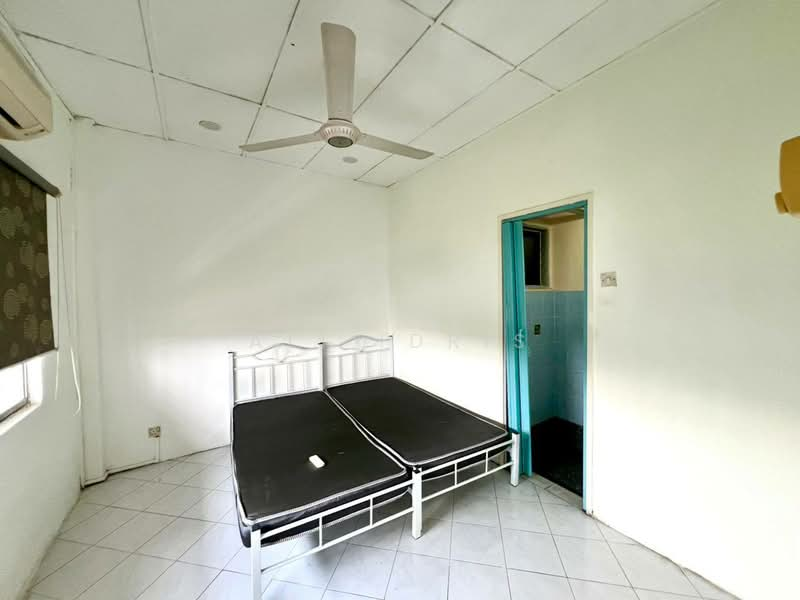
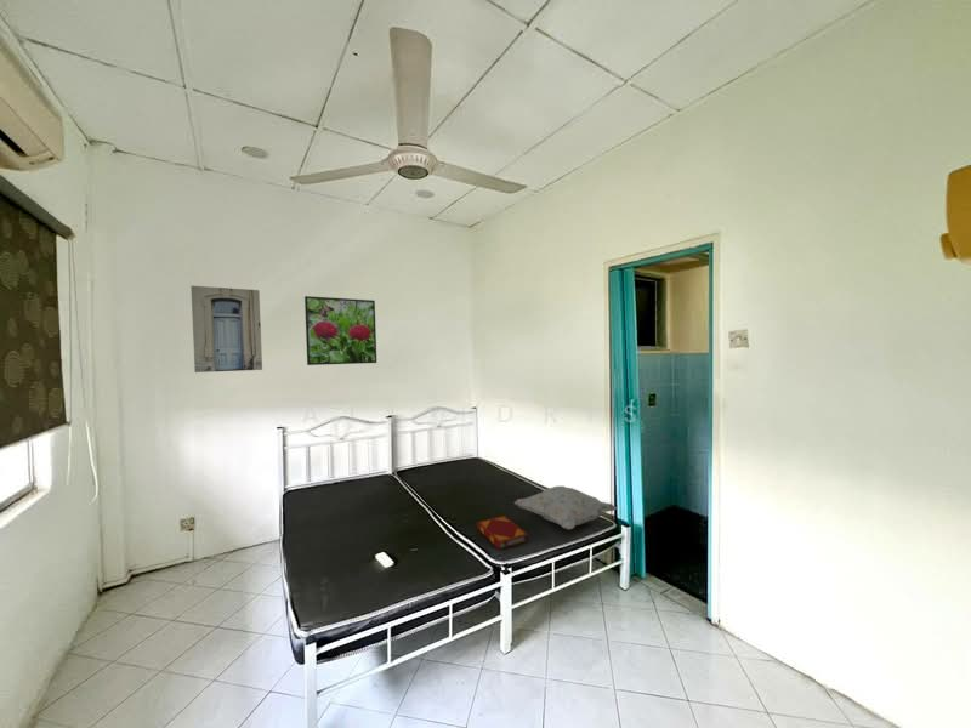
+ wall art (228, 329)
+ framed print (342, 331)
+ decorative pillow (564, 505)
+ hardback book (501, 530)
